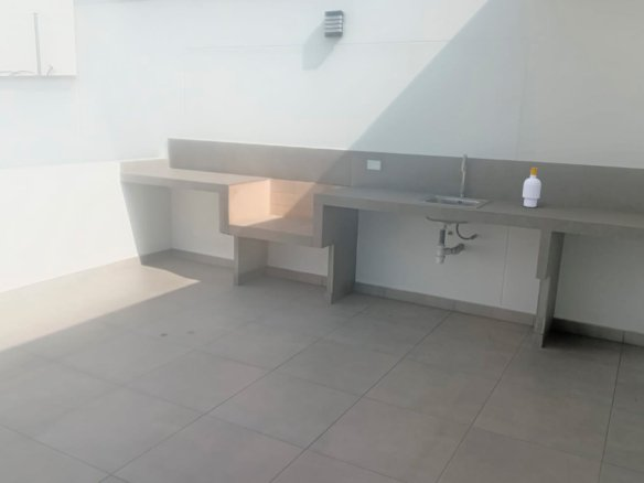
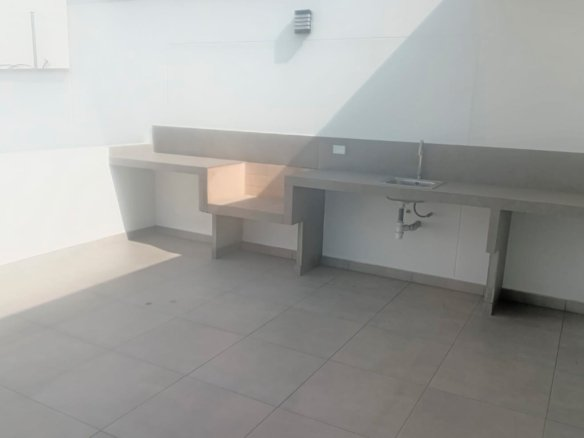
- soap bottle (532, 186)
